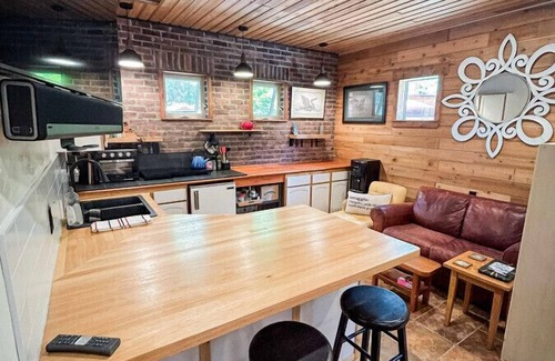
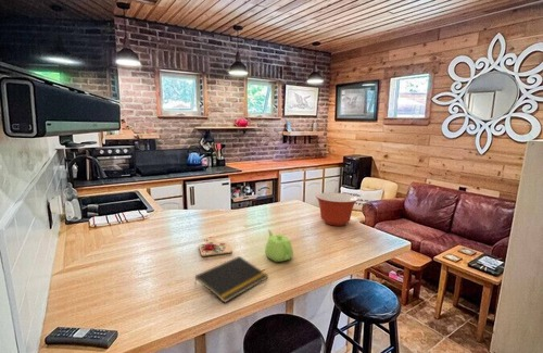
+ notepad (232, 276)
+ cutting board (213, 243)
+ mixing bowl (336, 210)
+ teapot (277, 245)
